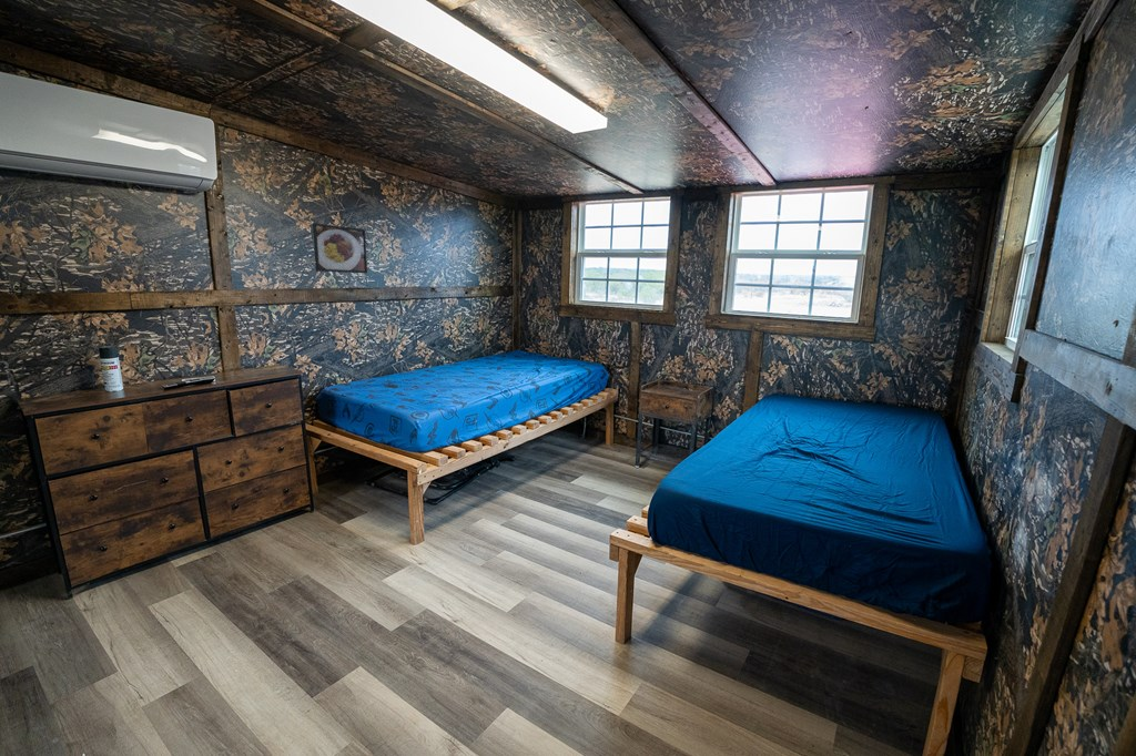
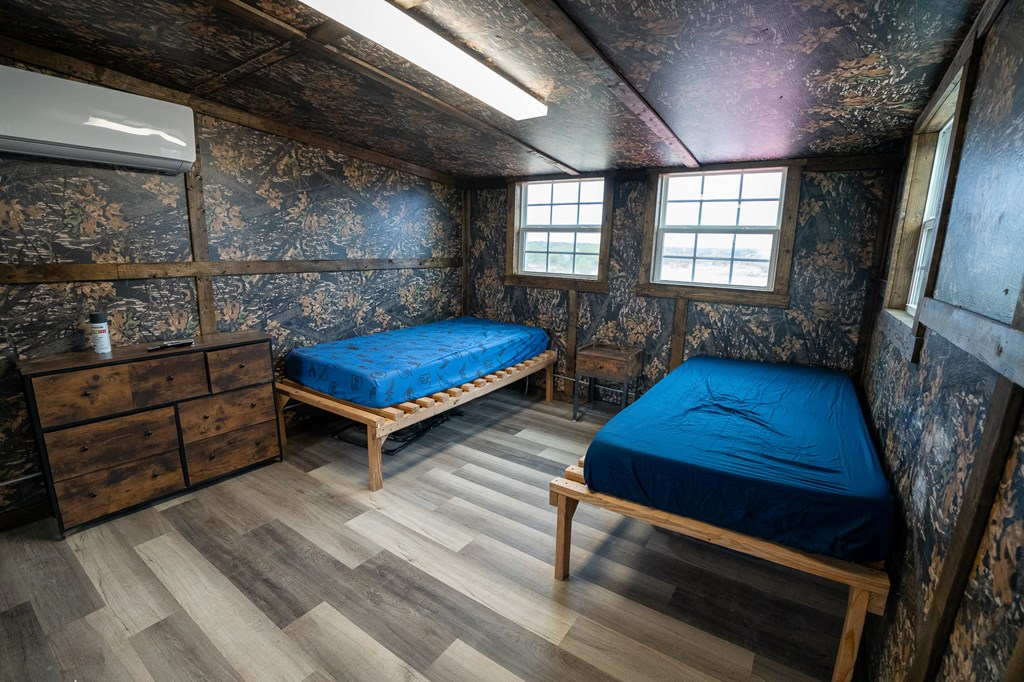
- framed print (341, 249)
